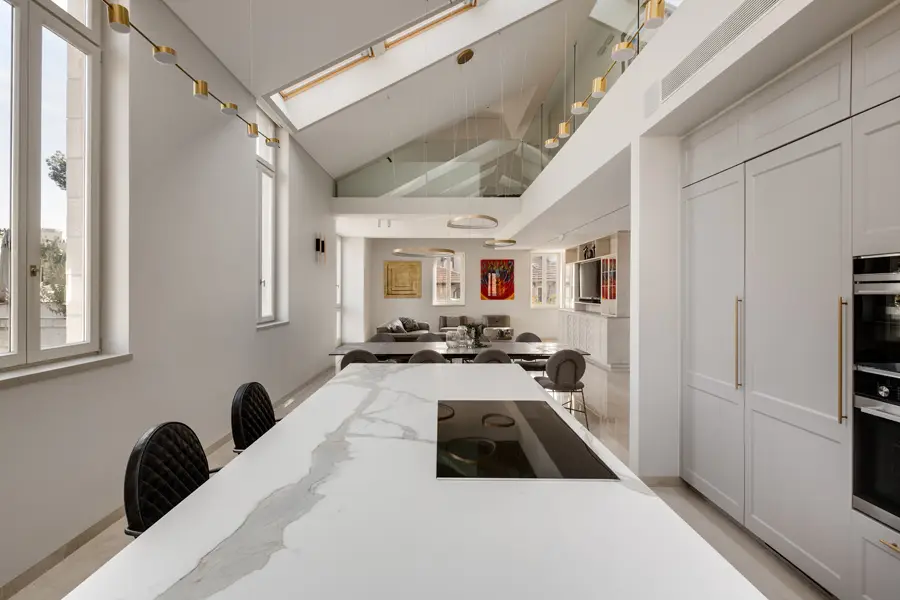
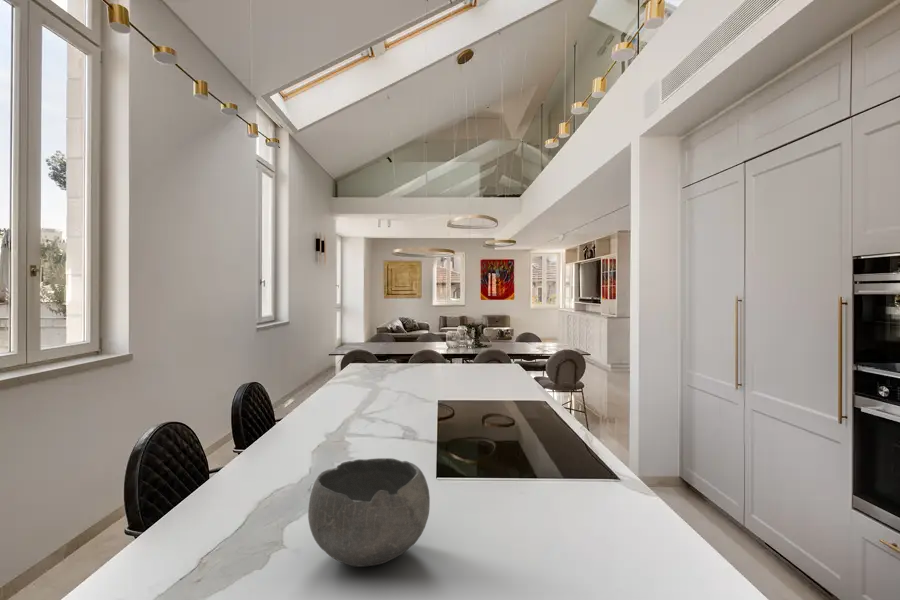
+ bowl (371, 512)
